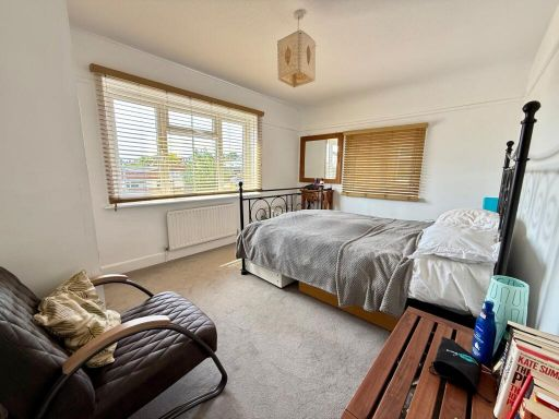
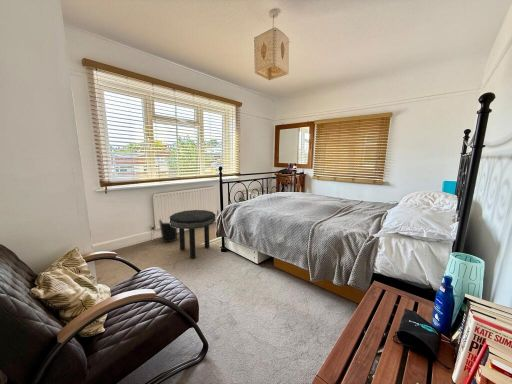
+ wastebasket (169, 229)
+ side table (193, 233)
